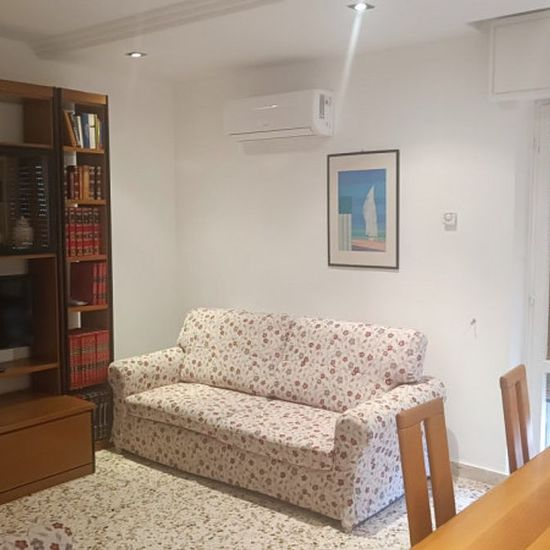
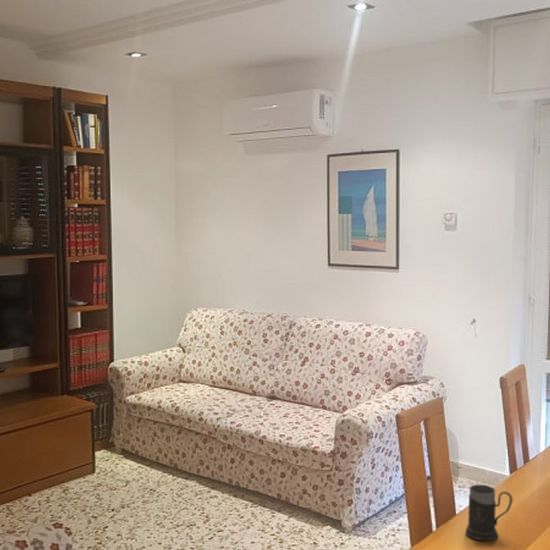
+ mug (488, 511)
